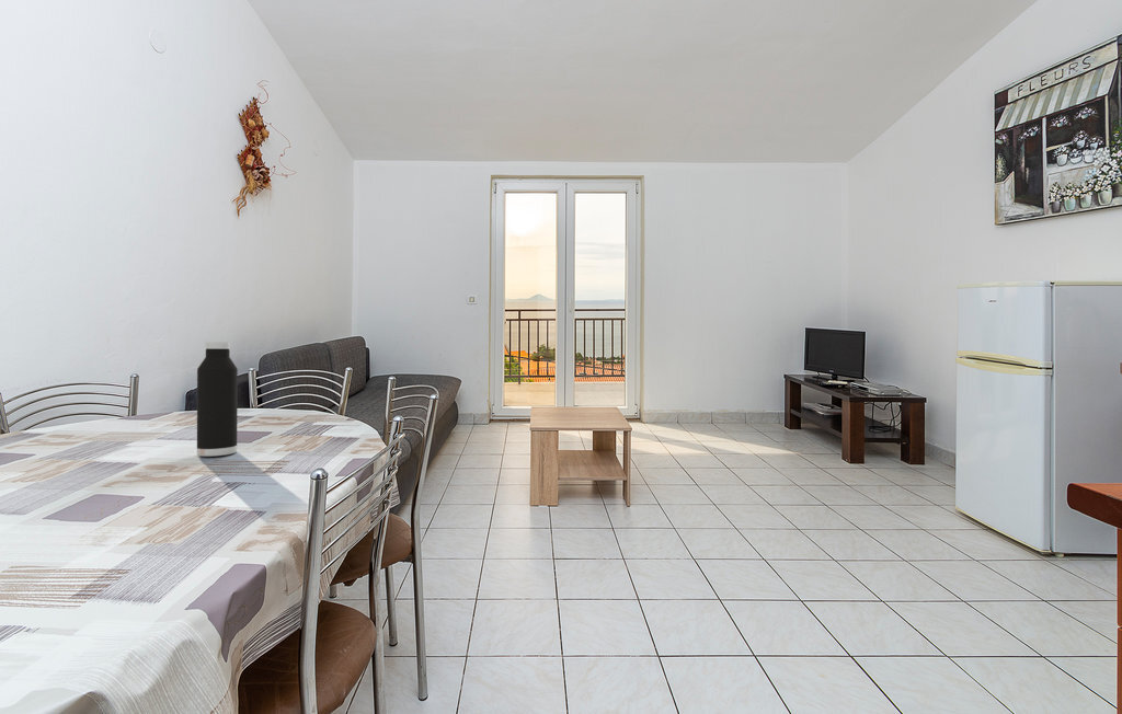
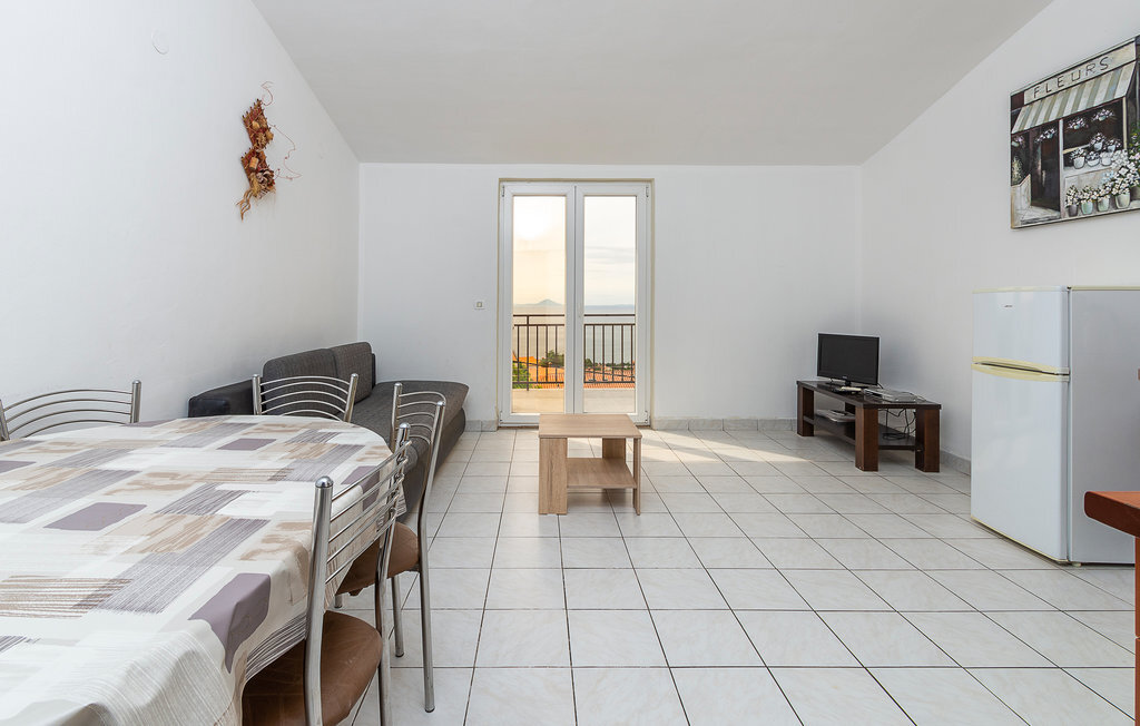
- water bottle (217, 398)
